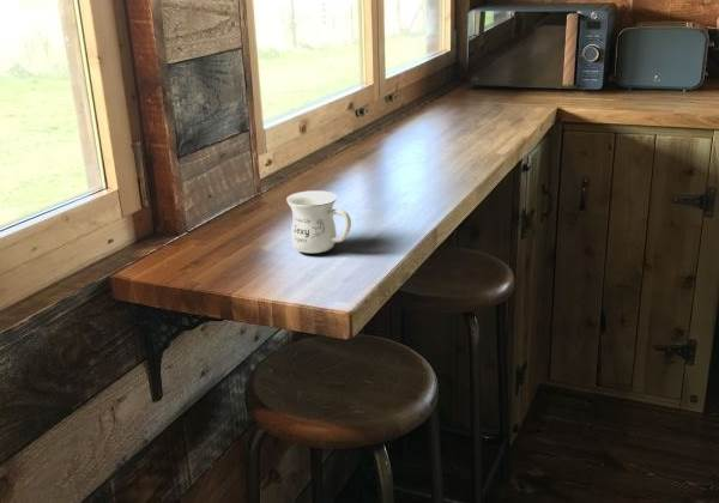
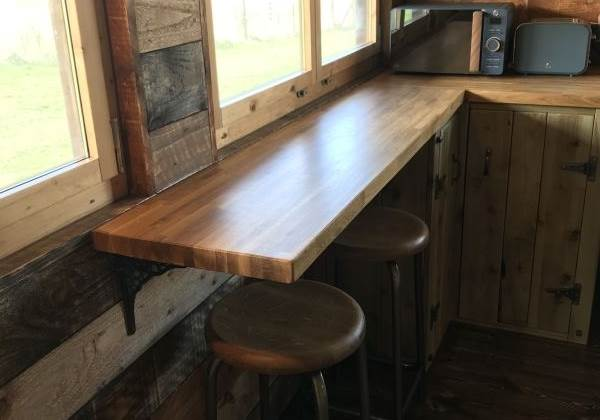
- mug (321, 224)
